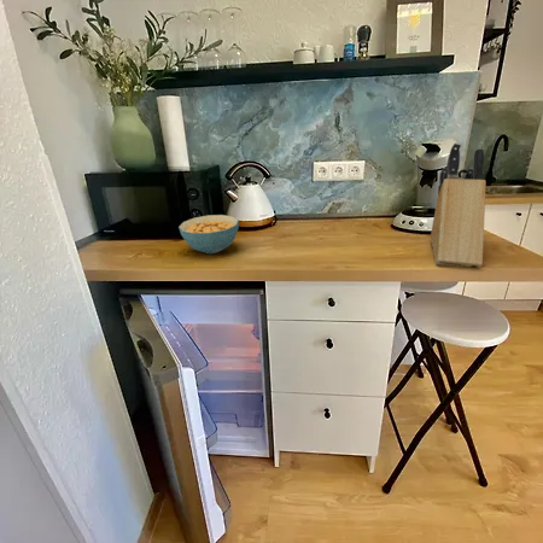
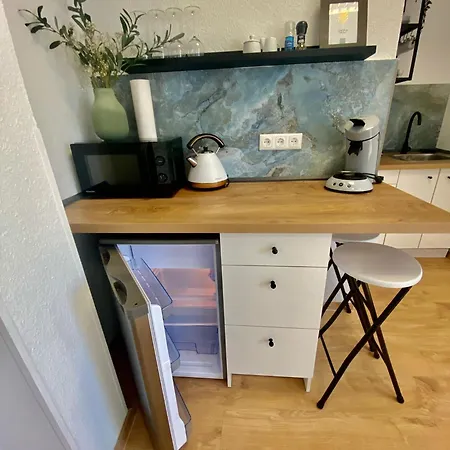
- cereal bowl (210, 237)
- knife block (460, 200)
